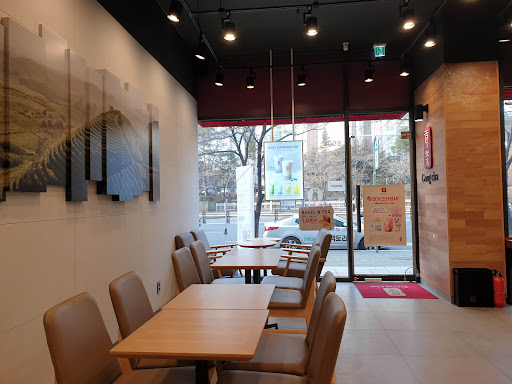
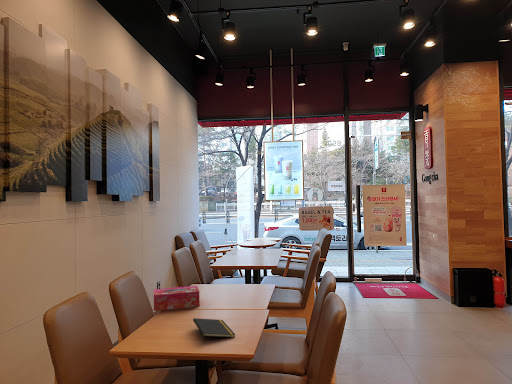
+ notepad (213, 327)
+ tissue box (176, 297)
